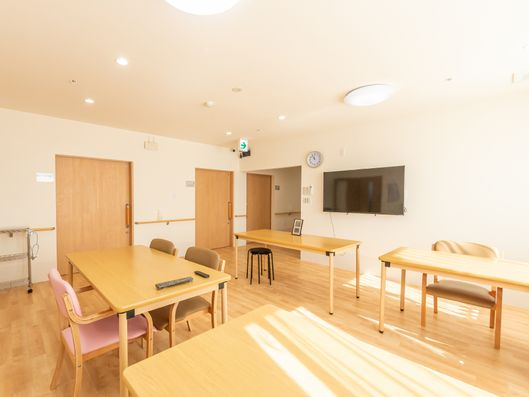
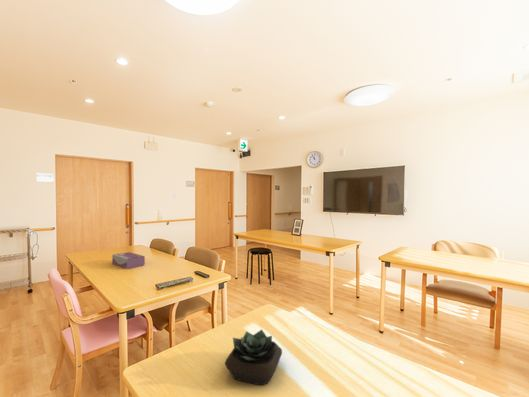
+ succulent plant (254, 354)
+ tissue box (128, 259)
